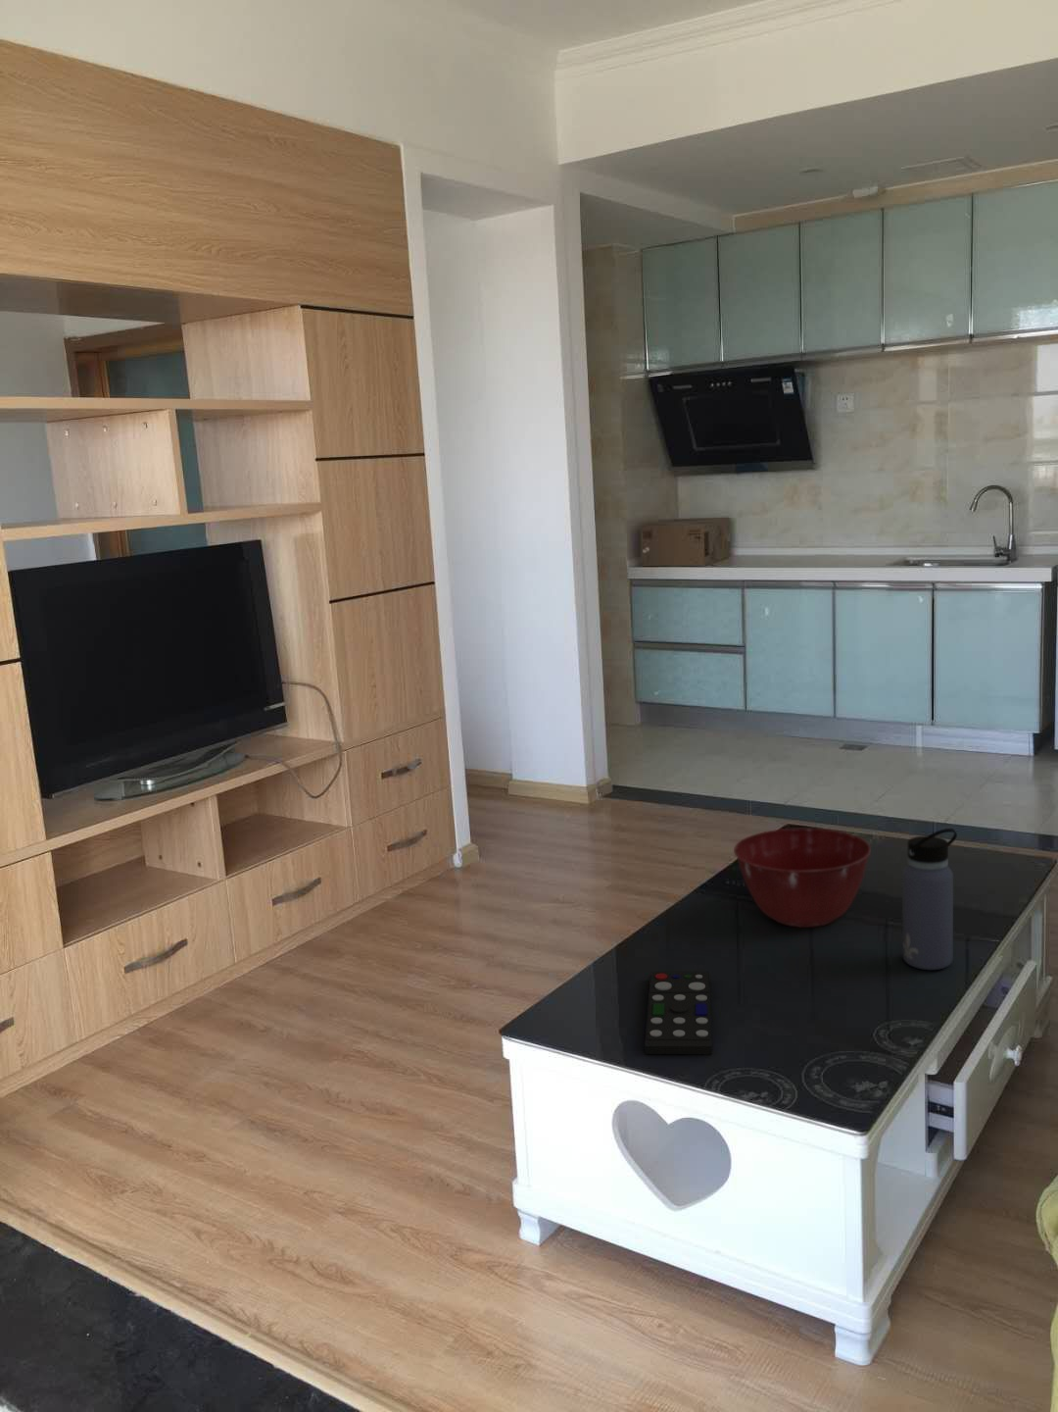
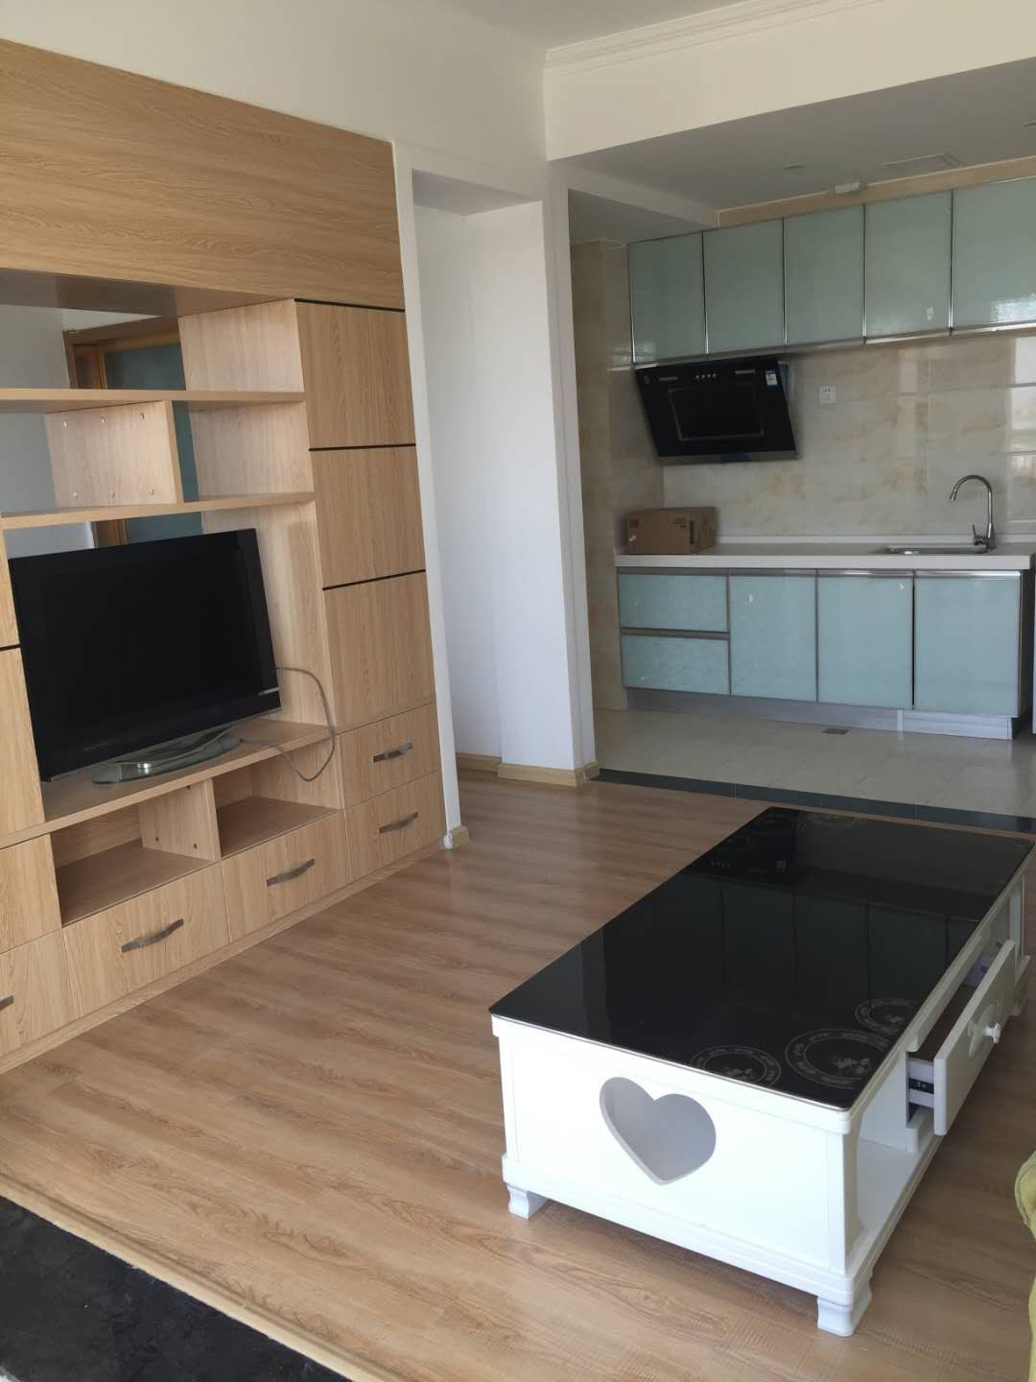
- remote control (679, 1008)
- mixing bowl (801, 882)
- water bottle (929, 893)
